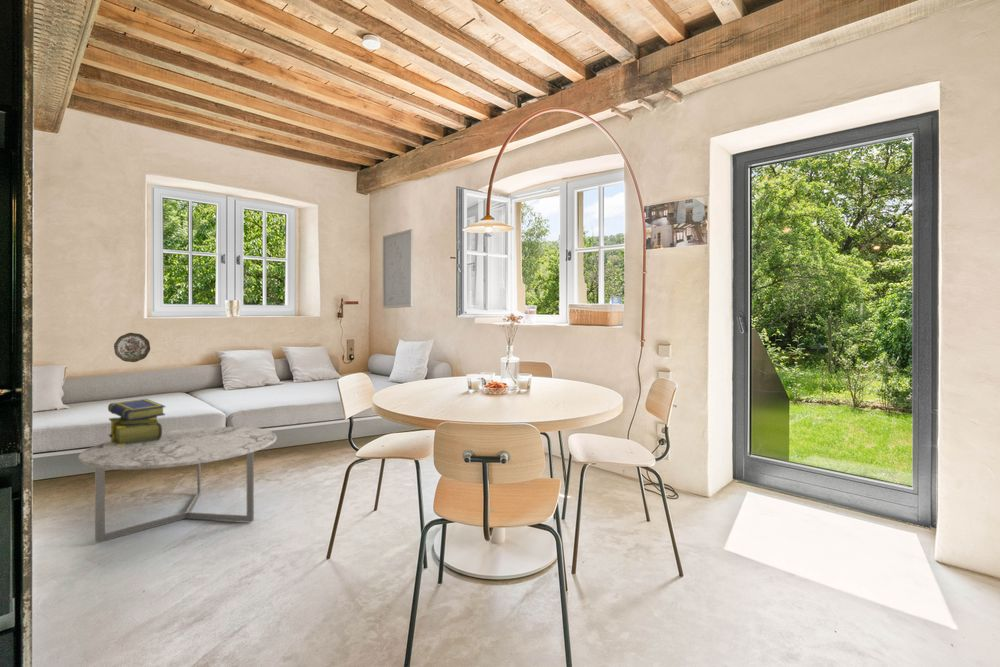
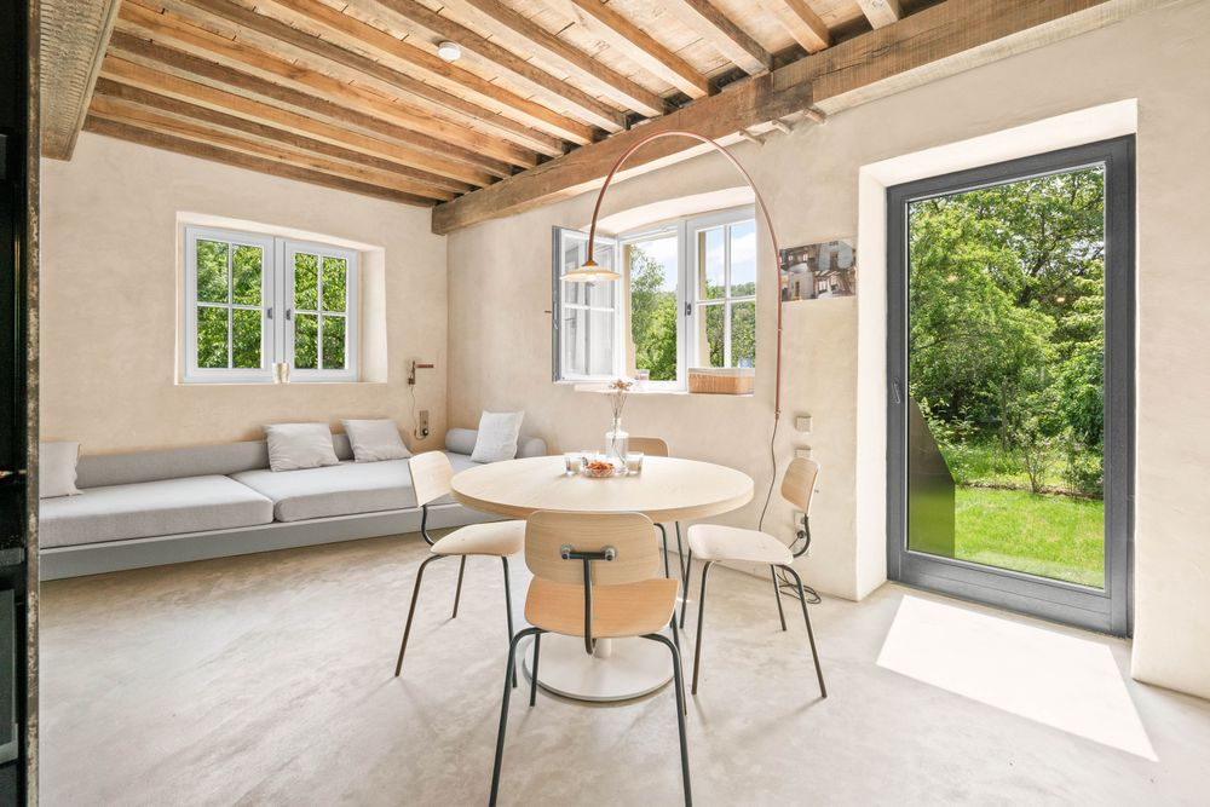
- wall art (397, 270)
- decorative plate (132, 347)
- stack of books (137, 420)
- coffee table (198, 480)
